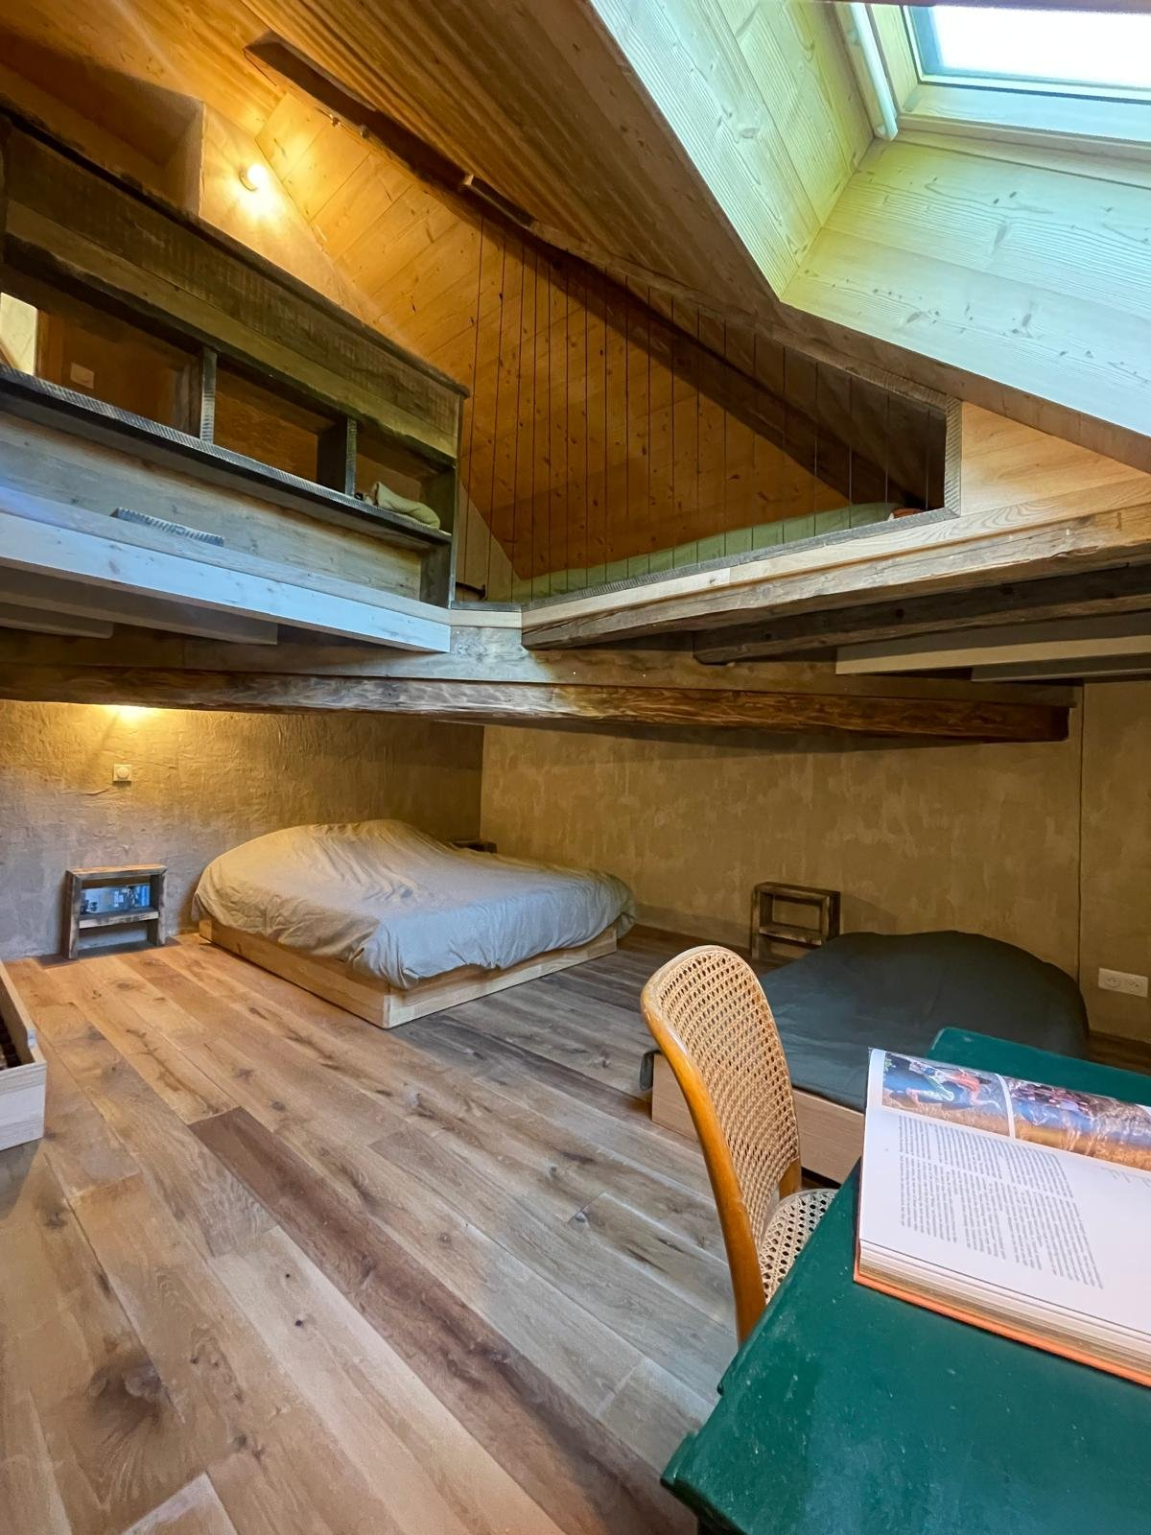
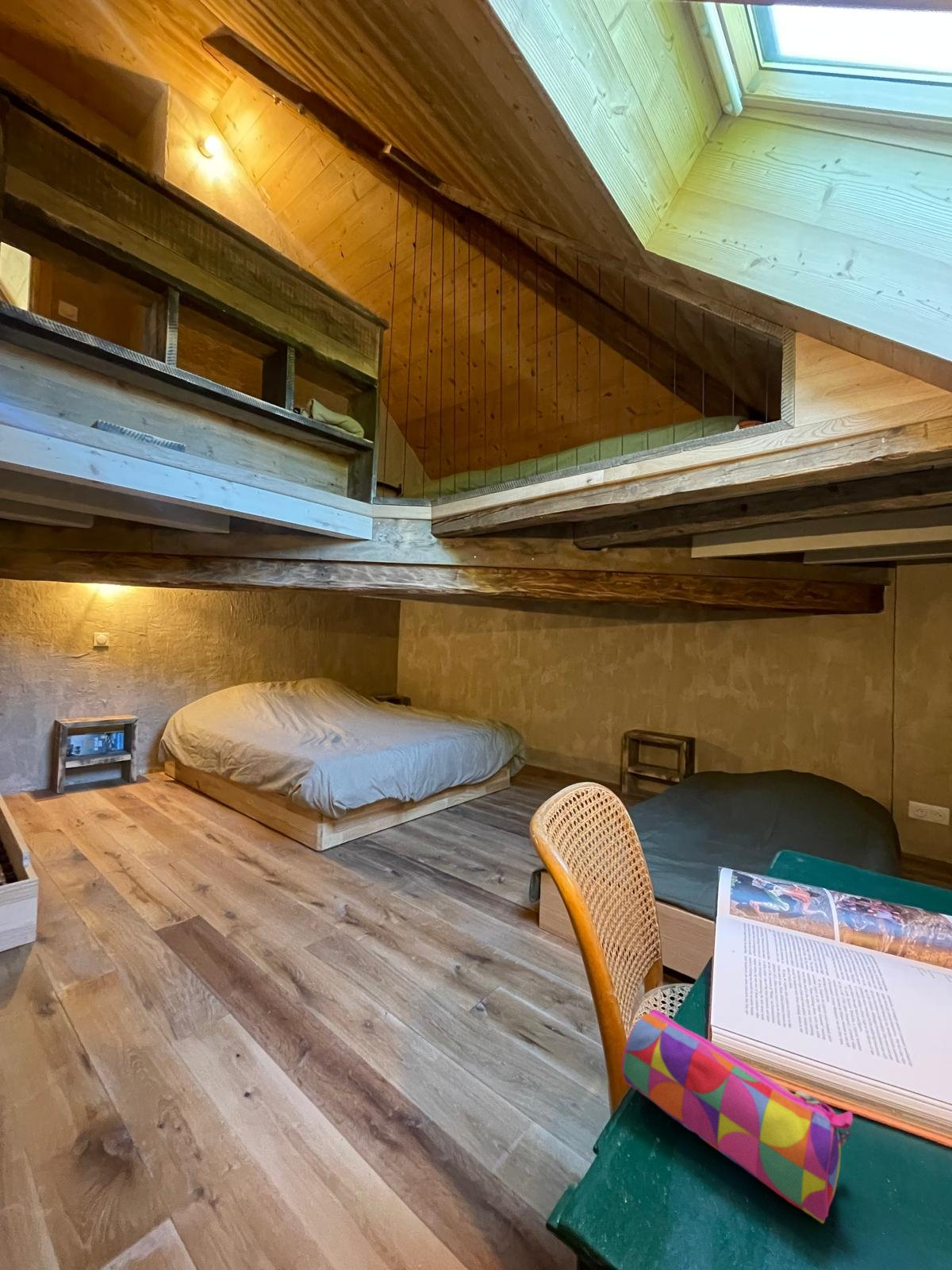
+ pencil case (727, 1096)
